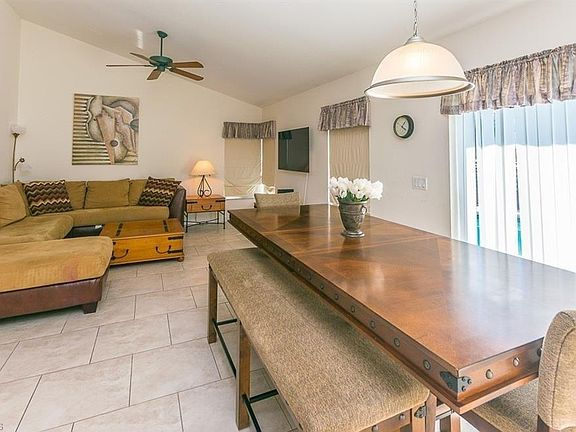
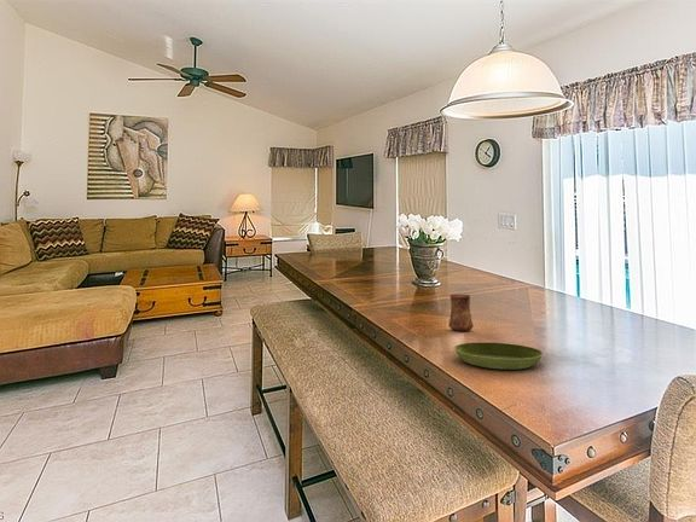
+ cup (460, 312)
+ saucer (497, 355)
